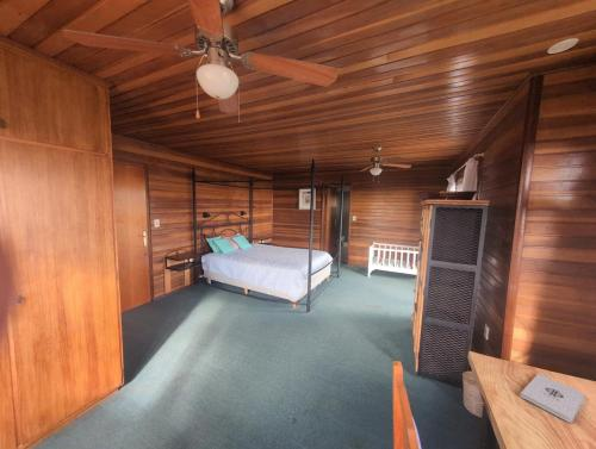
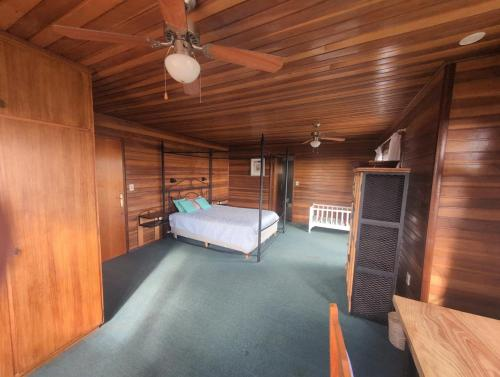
- notepad (552, 394)
